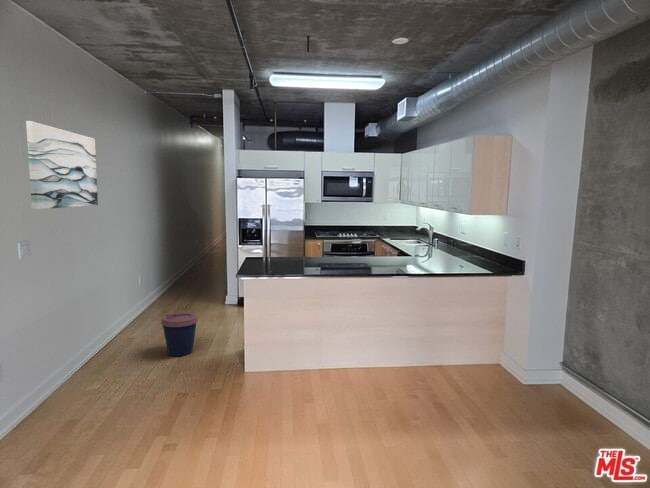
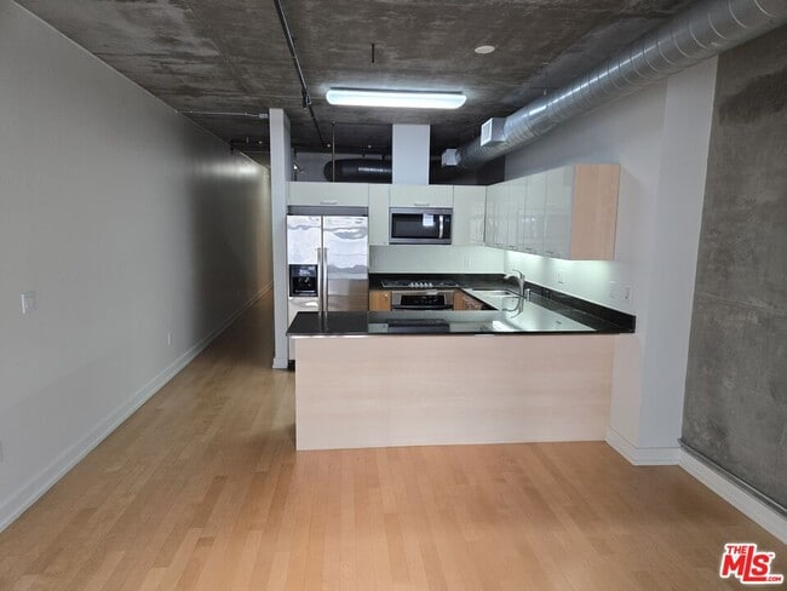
- wall art (67, 169)
- coffee cup (180, 334)
